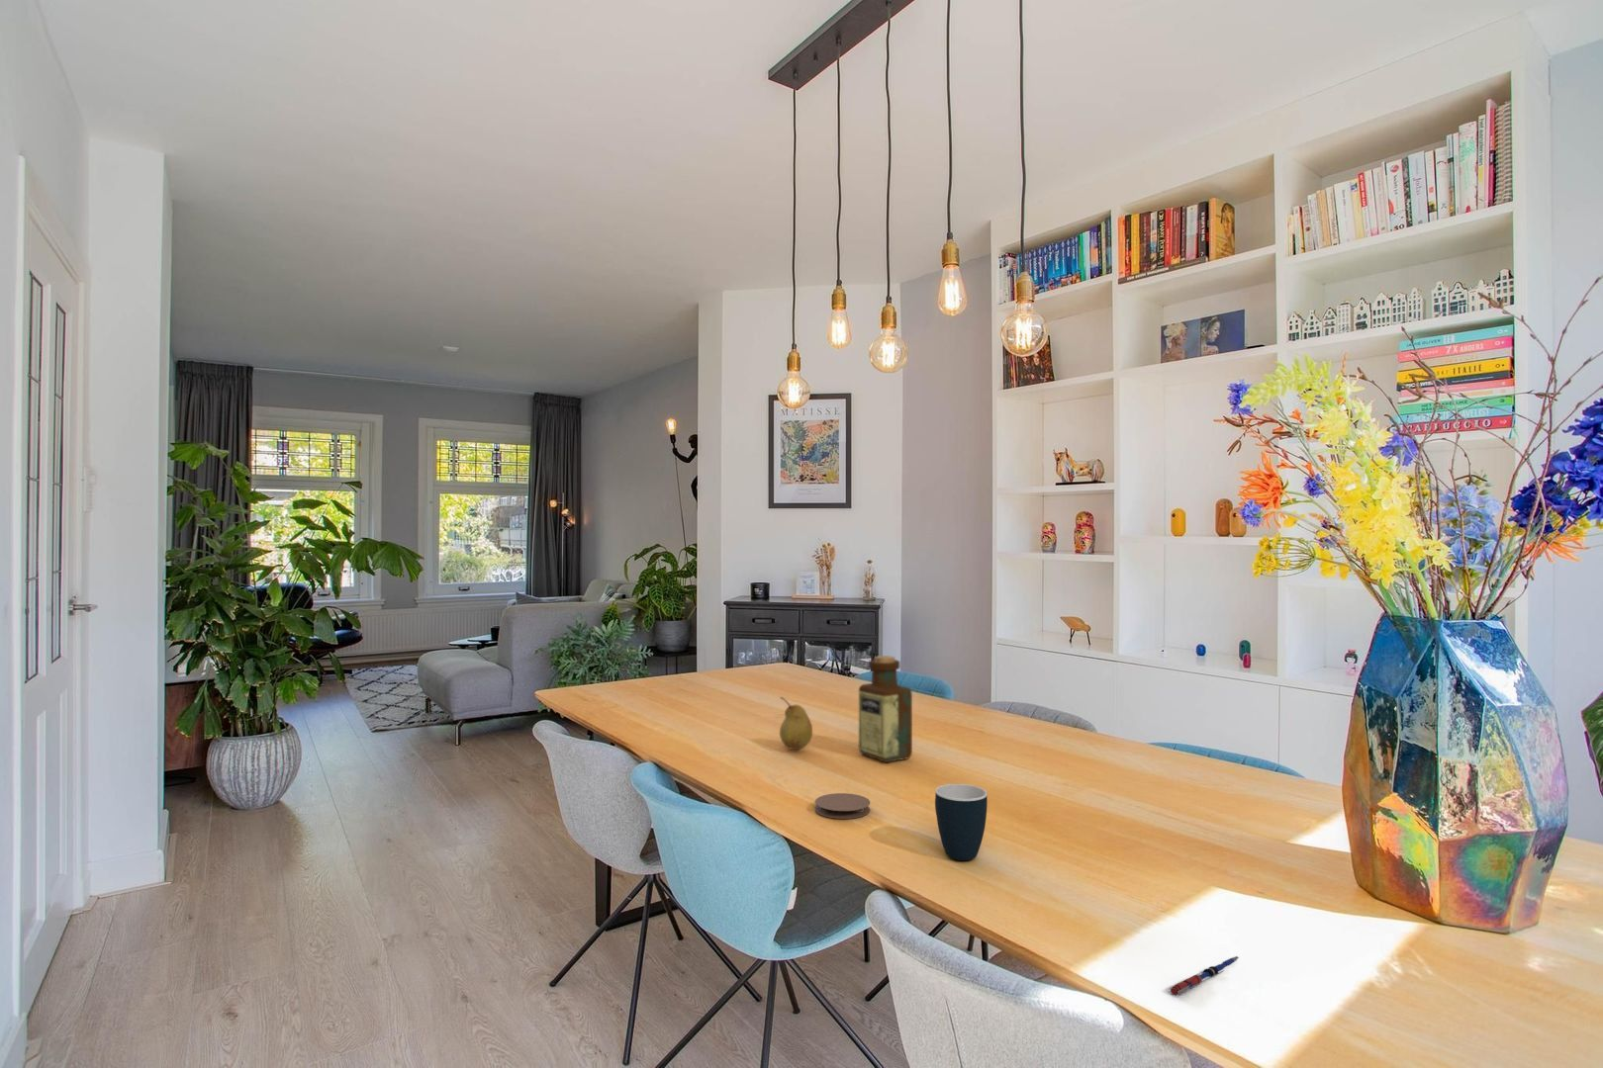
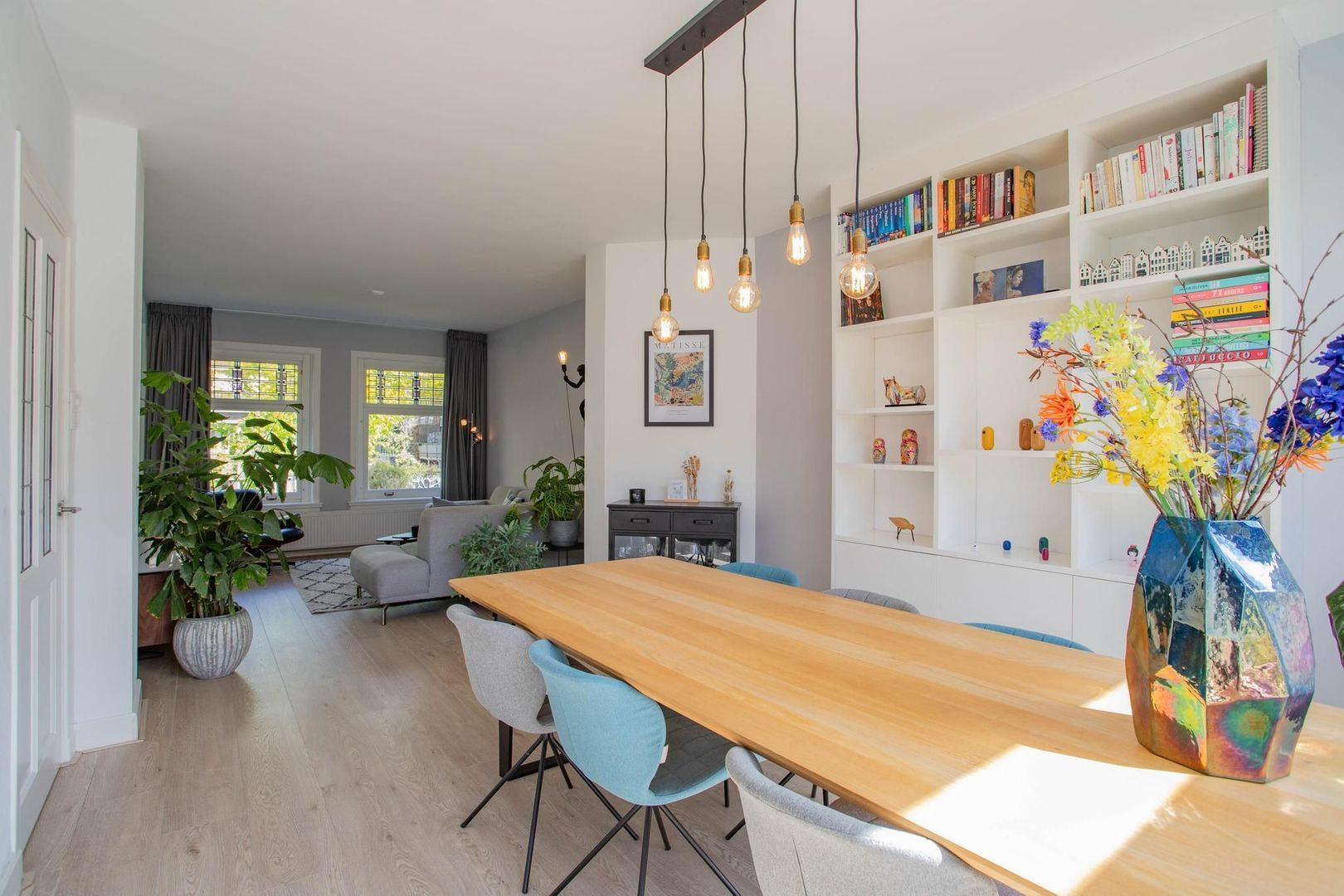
- pen (1206, 973)
- mug (955, 820)
- bottle (885, 706)
- coaster (842, 805)
- fruit (796, 722)
